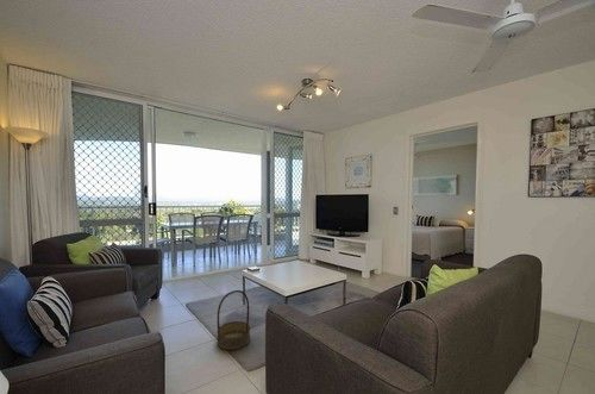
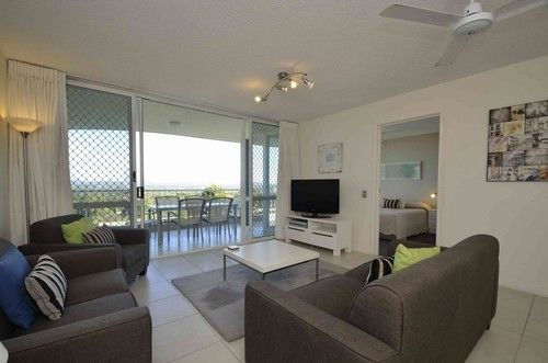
- basket (233, 321)
